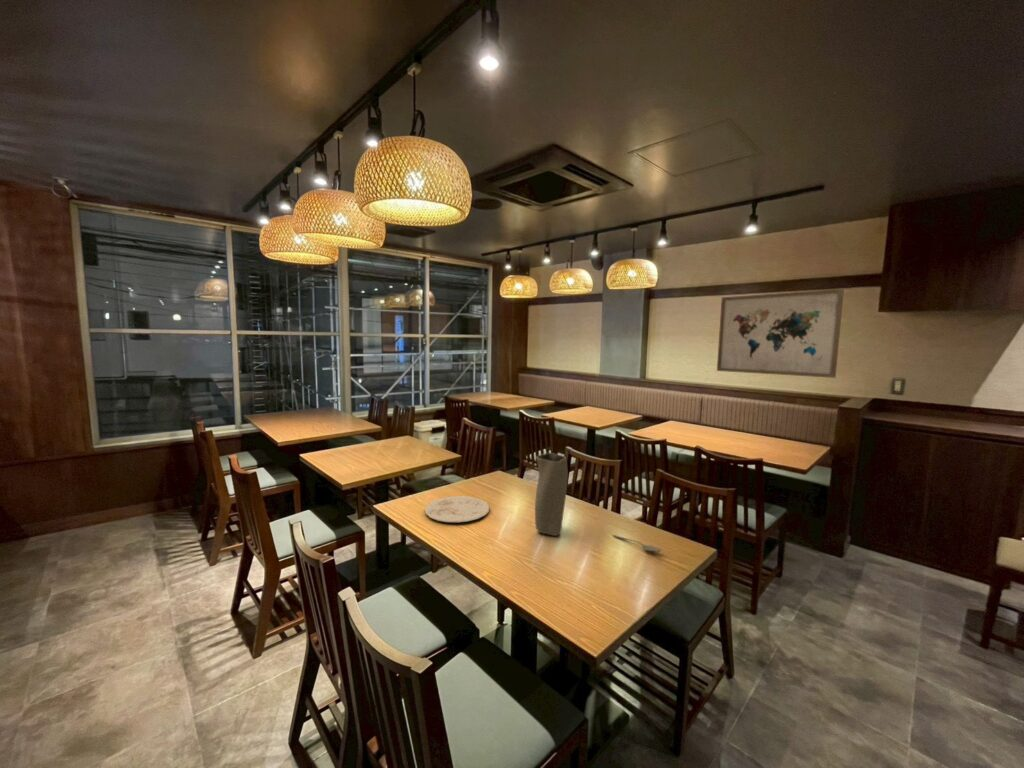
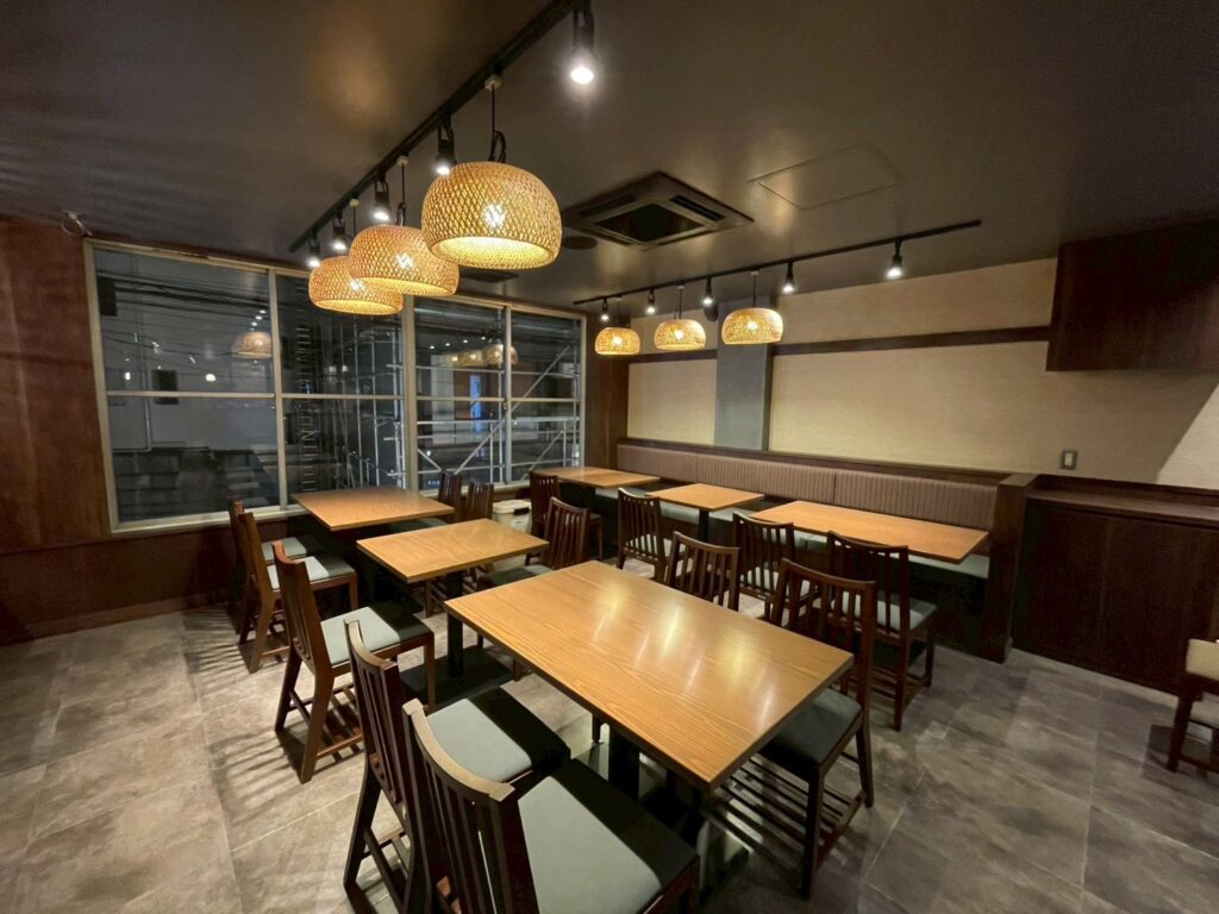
- plate (457, 509)
- vase (550, 494)
- wall art (773, 334)
- spoon (635, 541)
